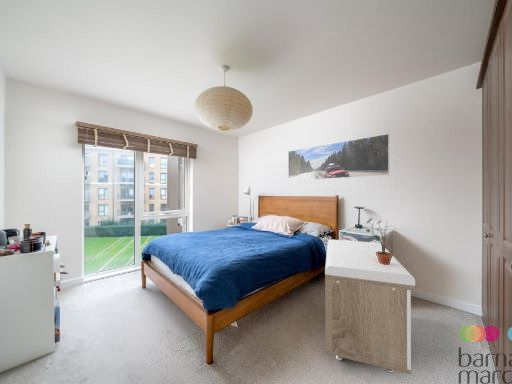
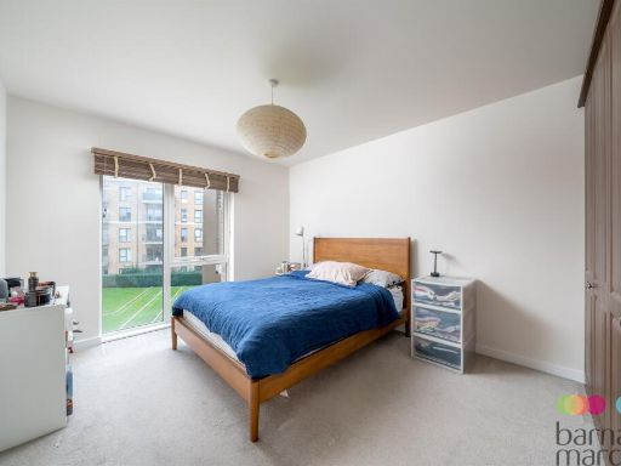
- storage bench (359, 292)
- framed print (330, 161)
- potted plant (380, 239)
